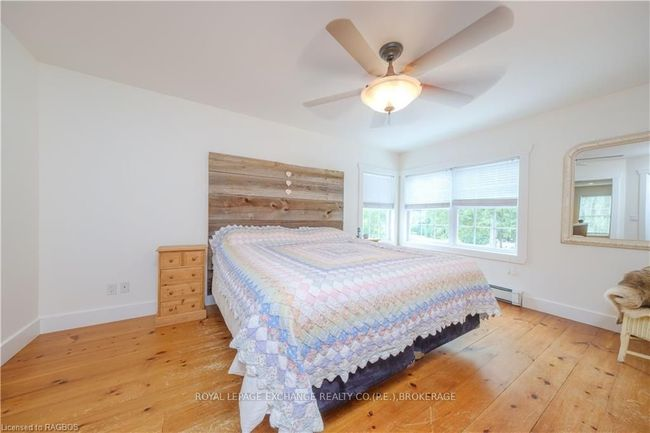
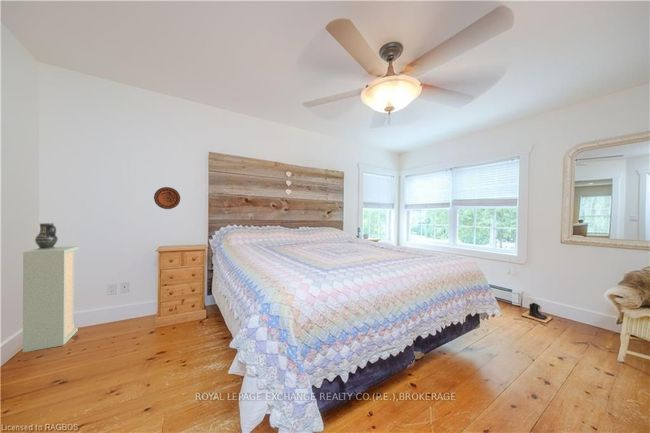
+ decorative plate (167, 198)
+ vase (46, 235)
+ boots (536, 311)
+ cabinet (52, 294)
